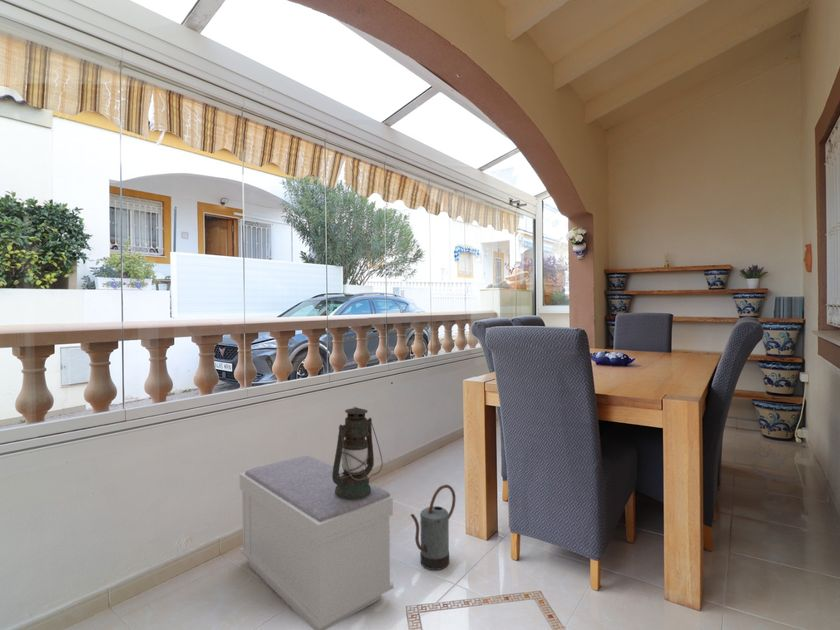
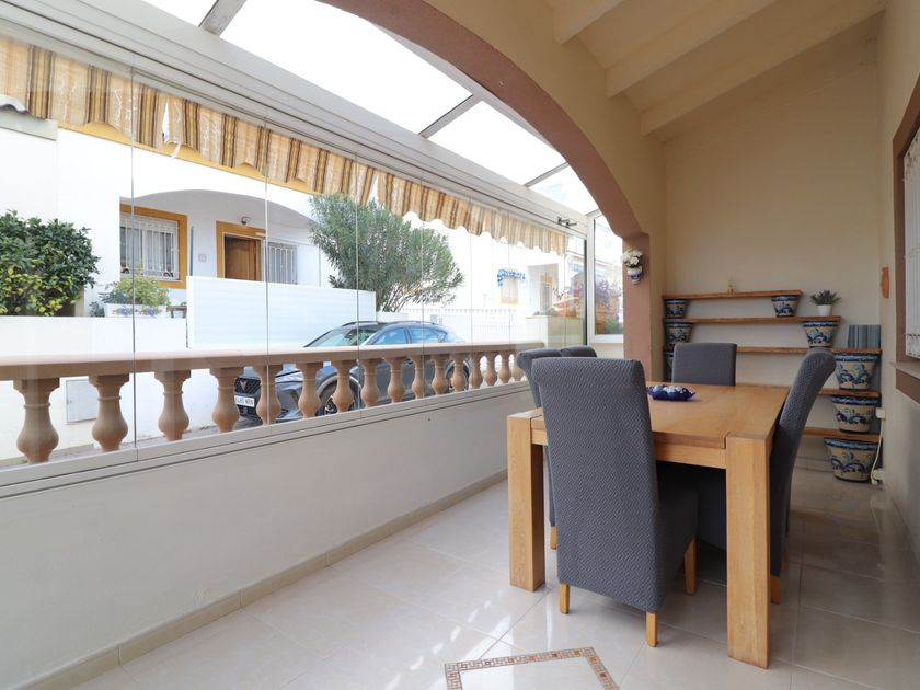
- bench (311, 529)
- lantern (354, 450)
- watering can (434, 525)
